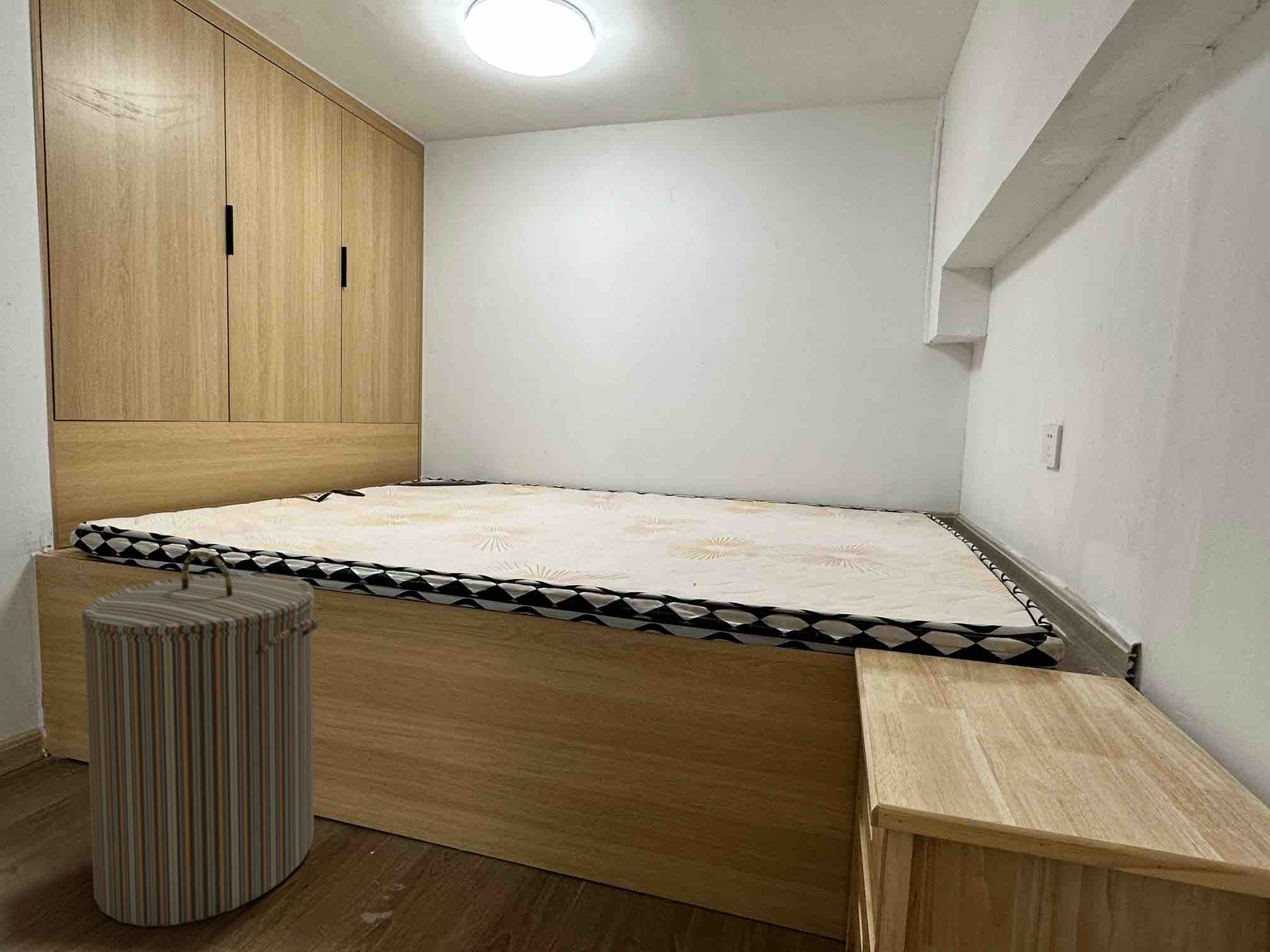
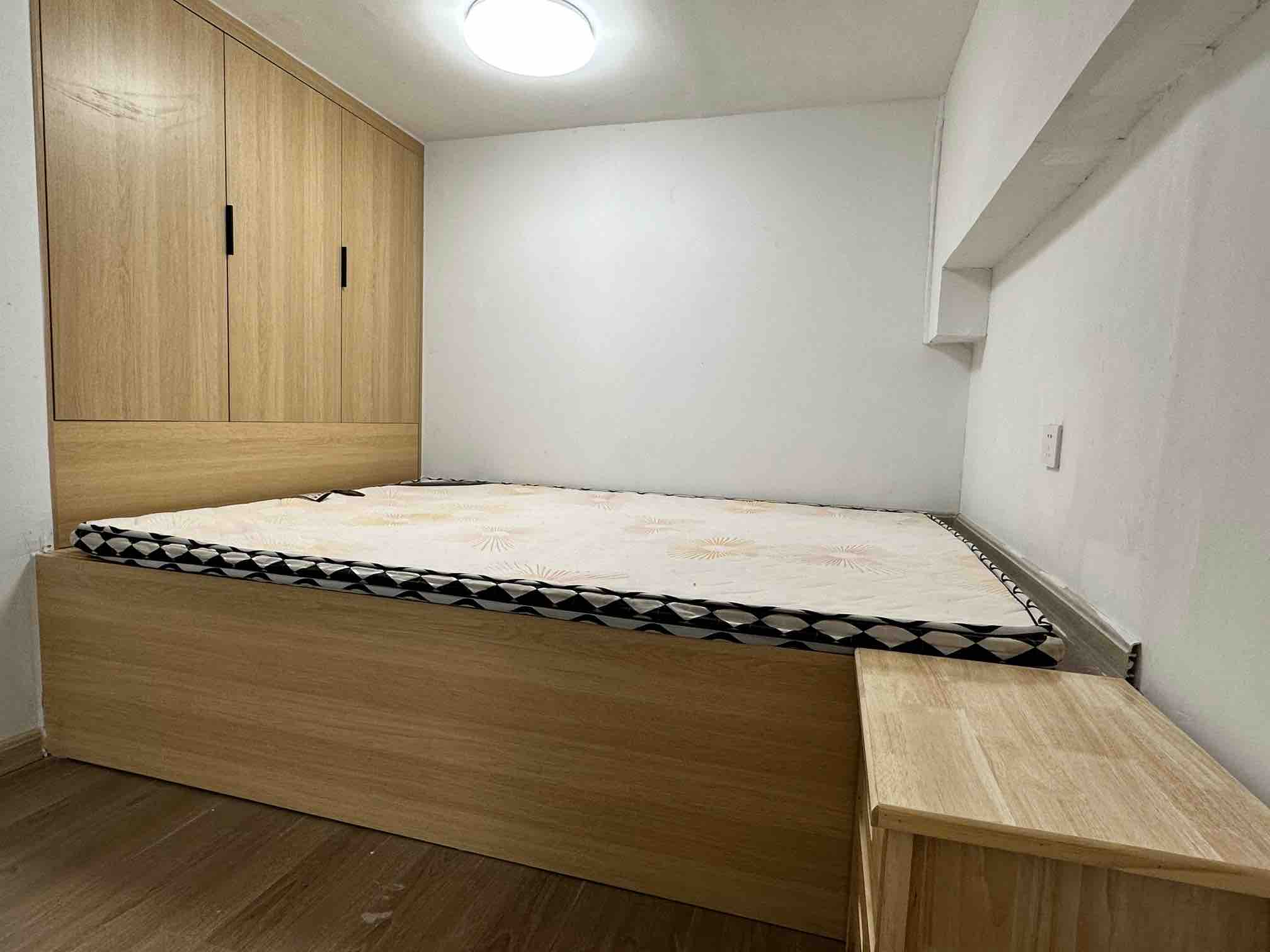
- laundry hamper (209, 709)
